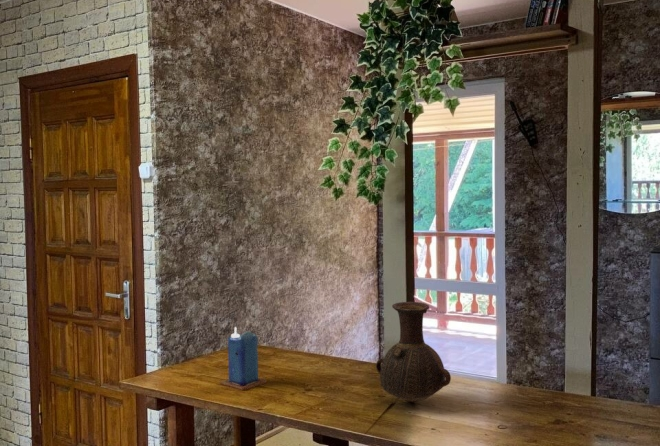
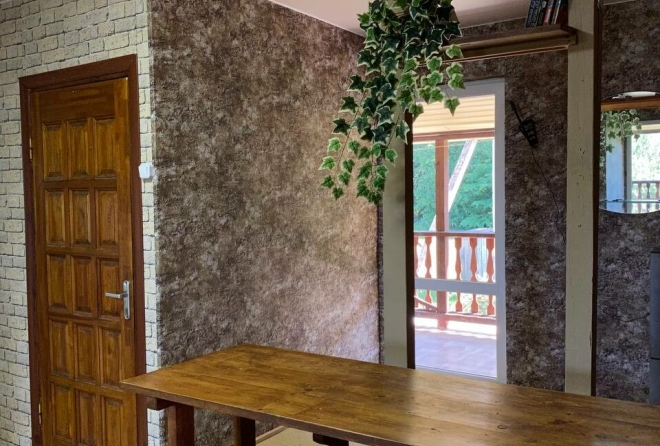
- candle (242, 356)
- vase (412, 353)
